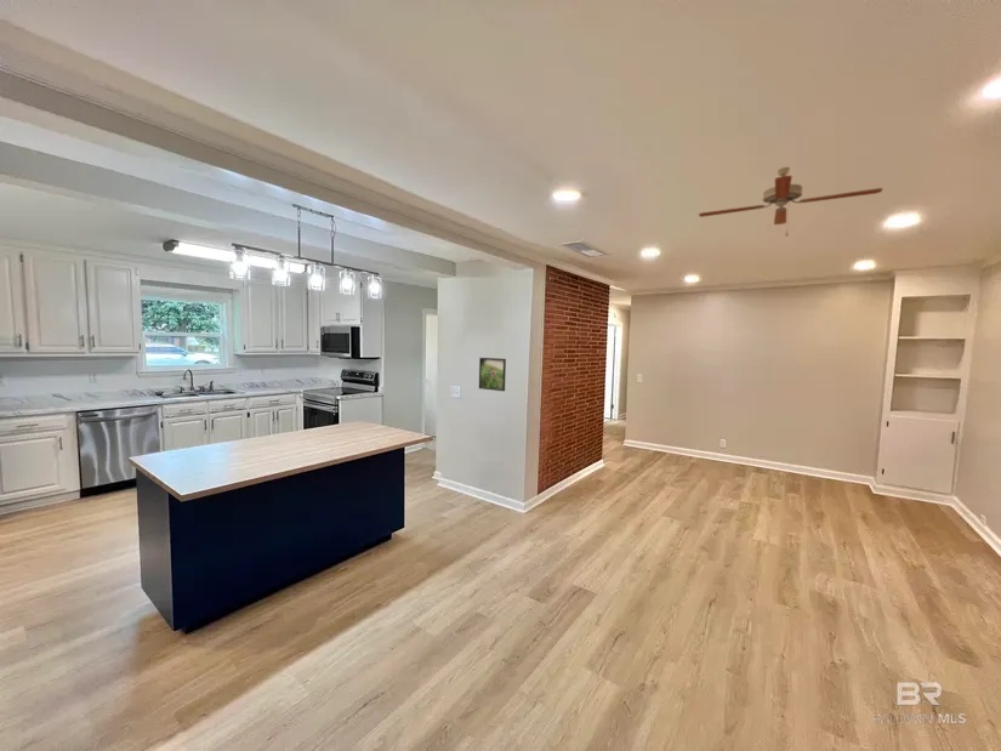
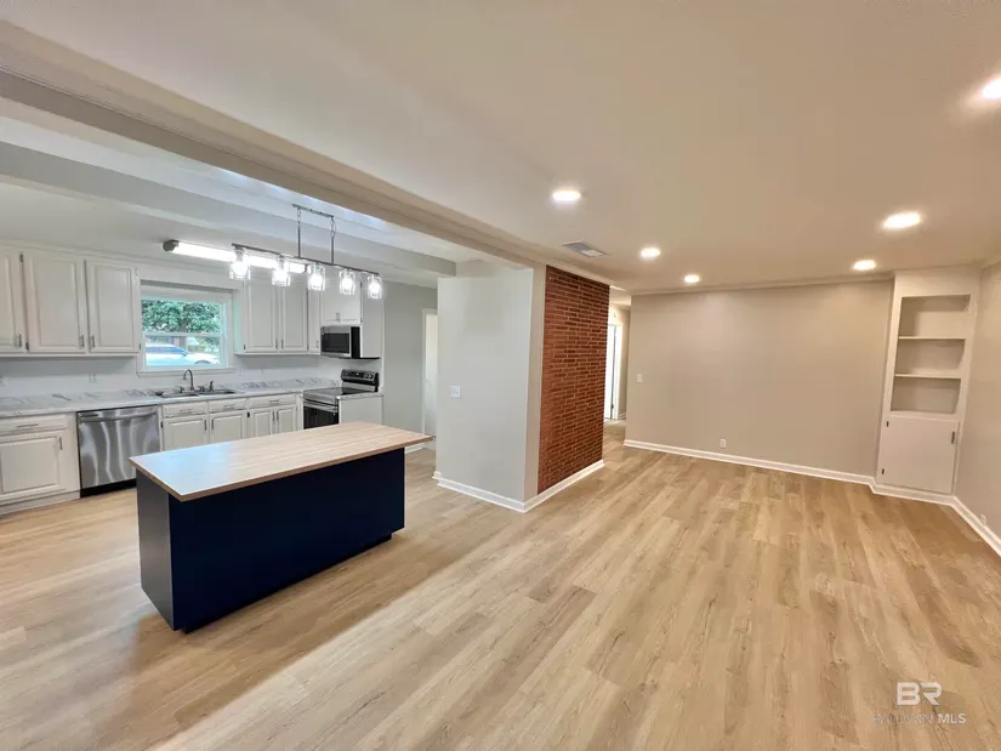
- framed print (491, 374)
- ceiling fan (781, 203)
